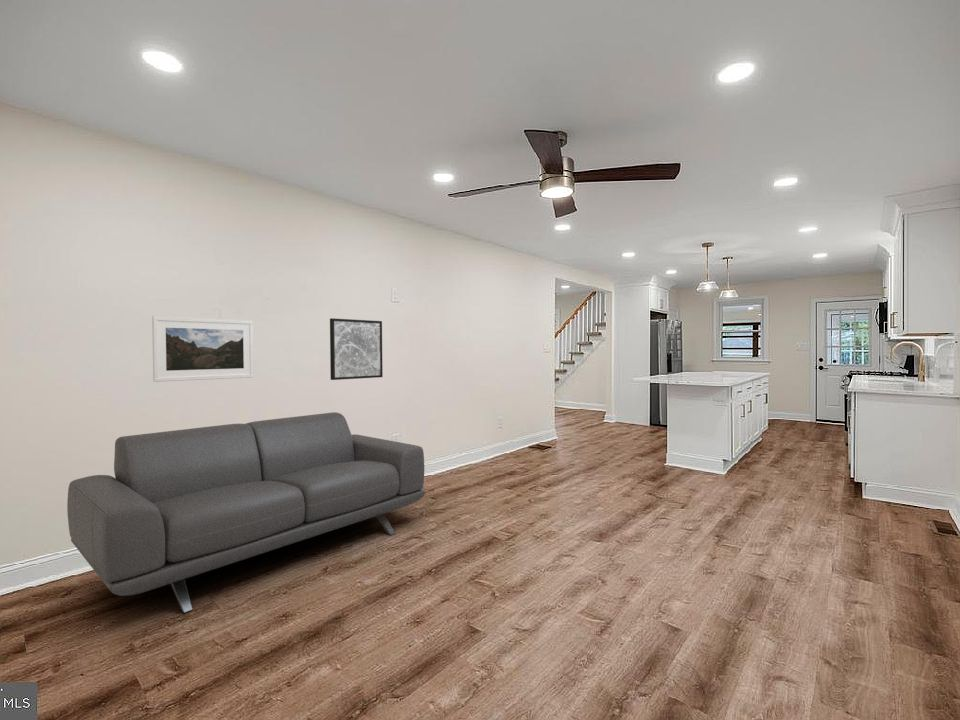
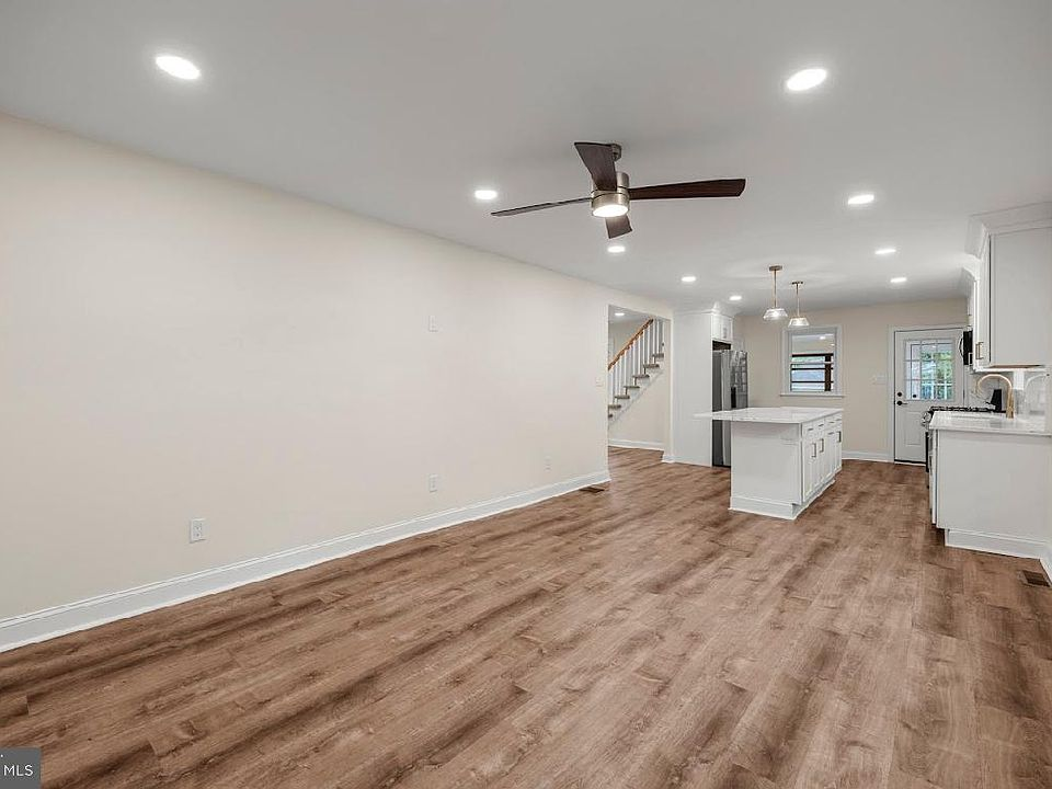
- sofa (272, 487)
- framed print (206, 349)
- wall art (357, 349)
